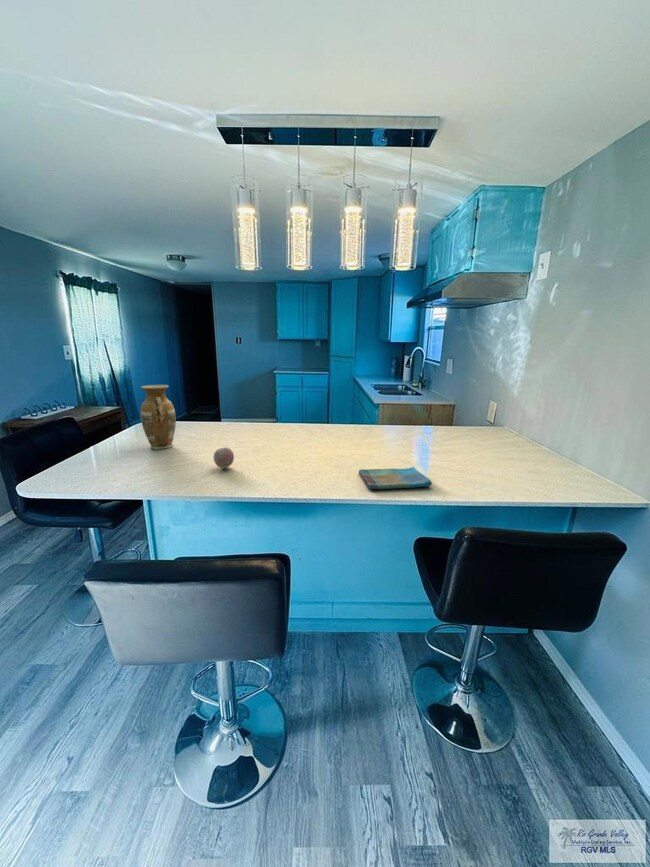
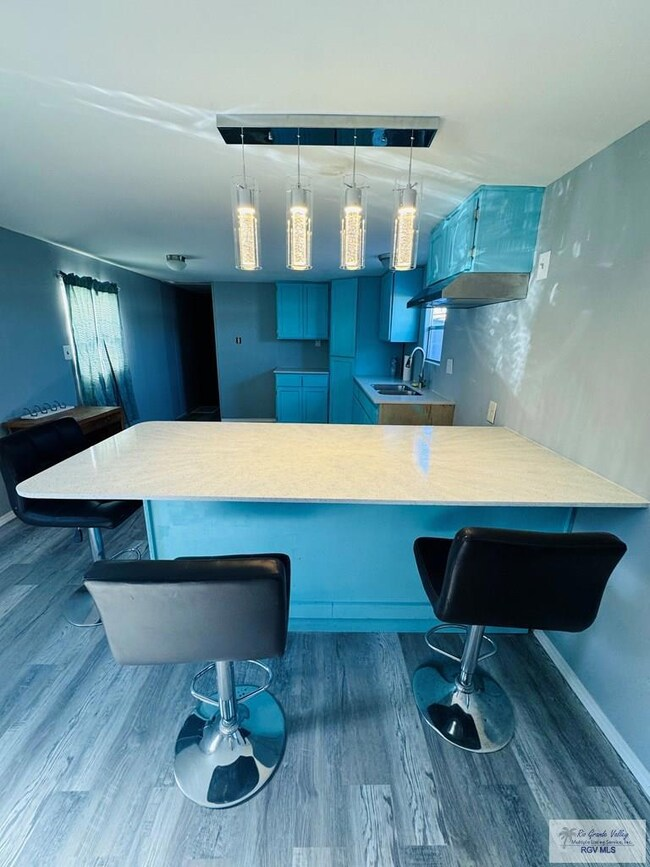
- dish towel (393, 477)
- apple (223, 457)
- vase (158, 416)
